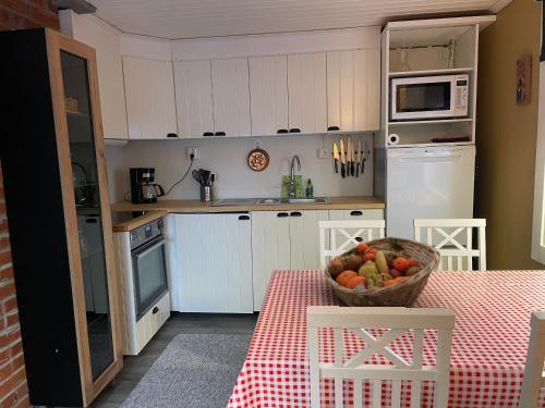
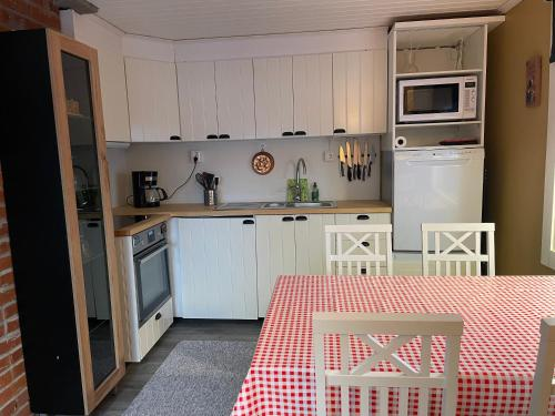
- fruit basket (378, 271)
